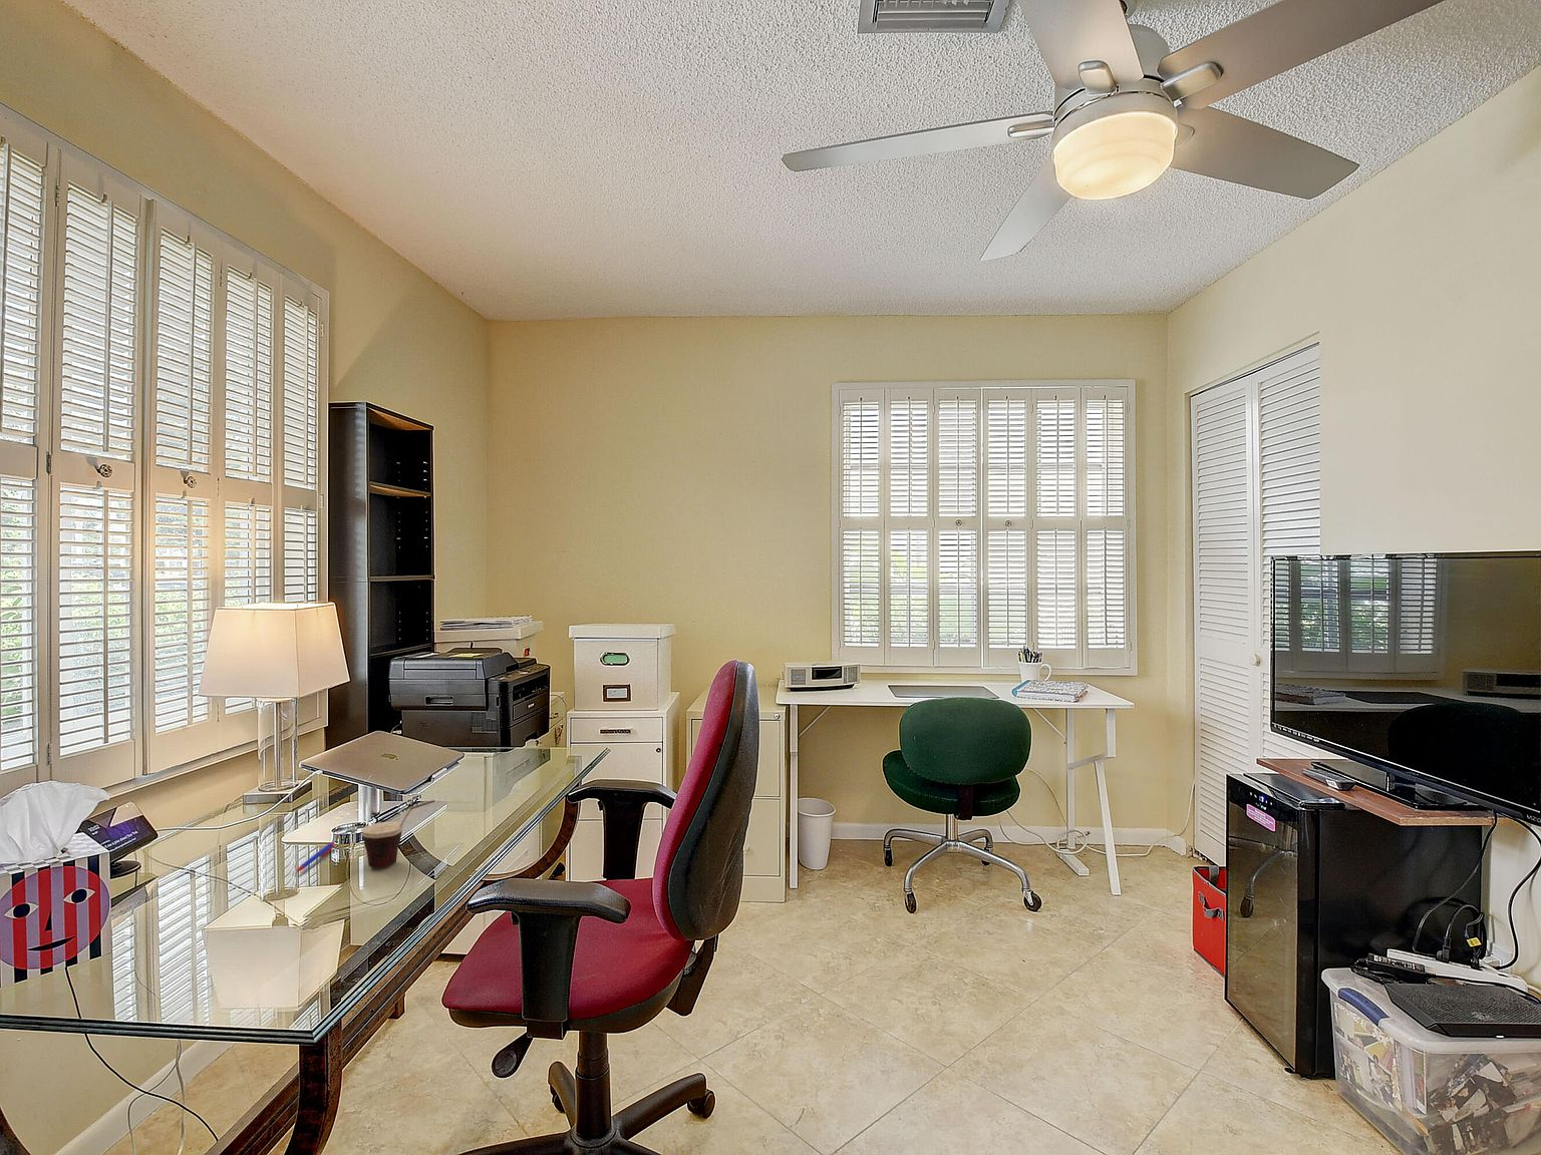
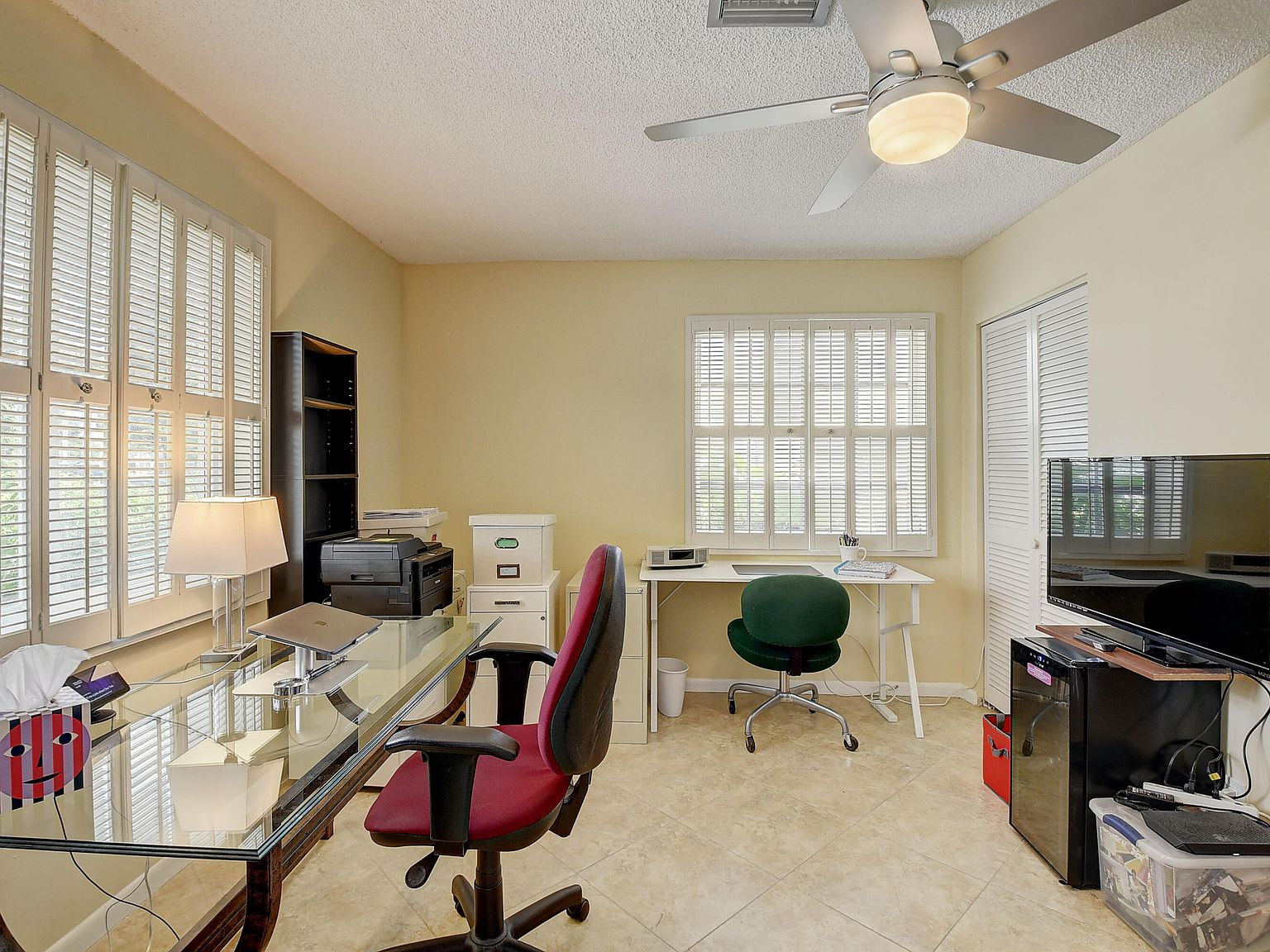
- pen (315, 857)
- cup (398, 832)
